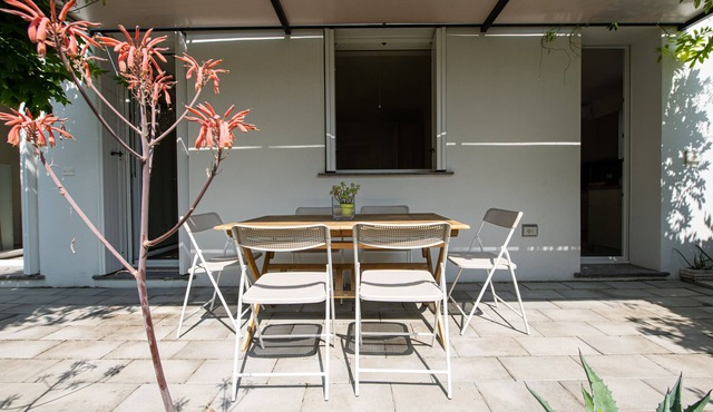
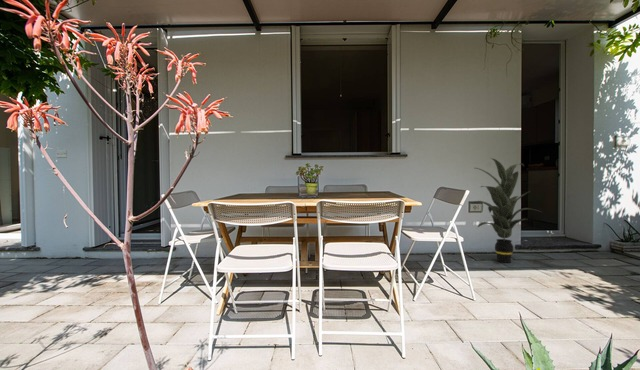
+ indoor plant (499, 209)
